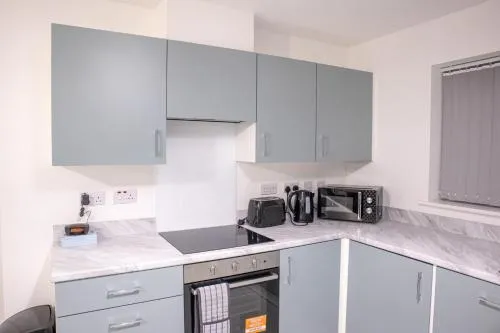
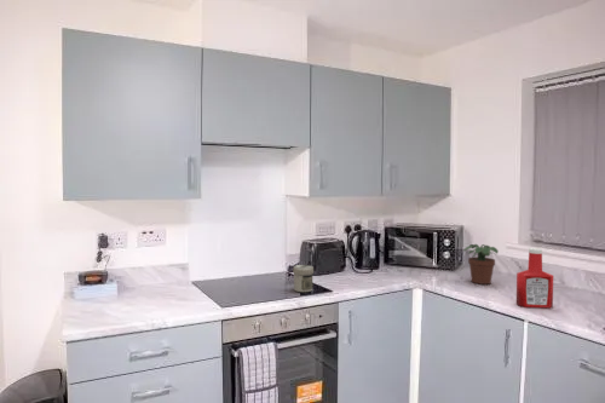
+ jar (302, 277)
+ potted plant (479, 263)
+ soap bottle (535, 277)
